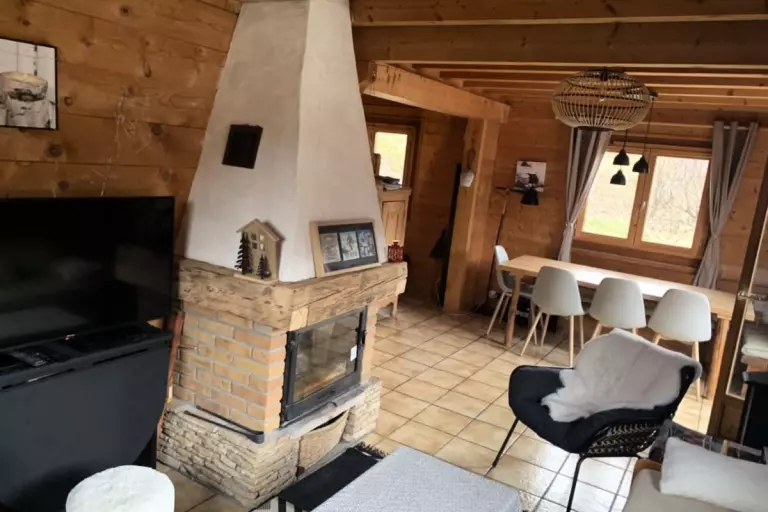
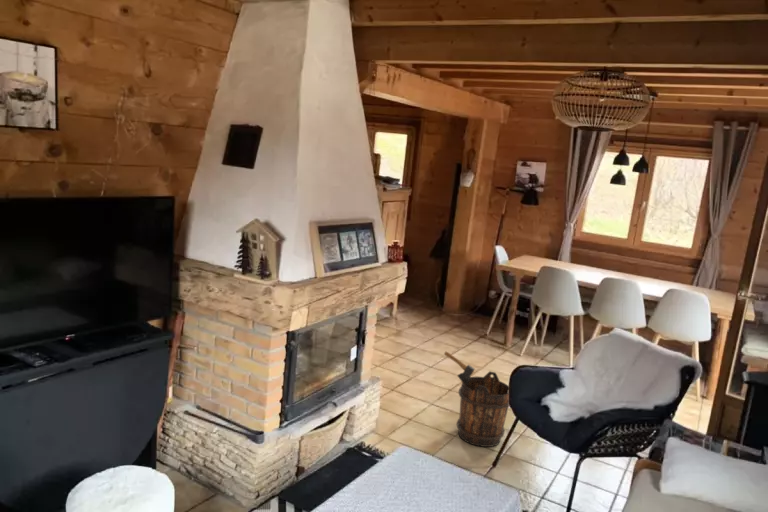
+ bucket (475, 396)
